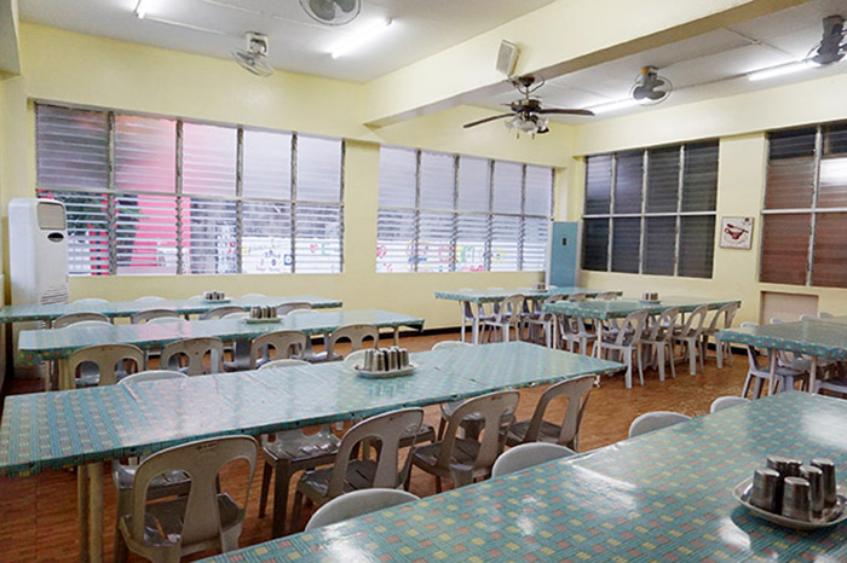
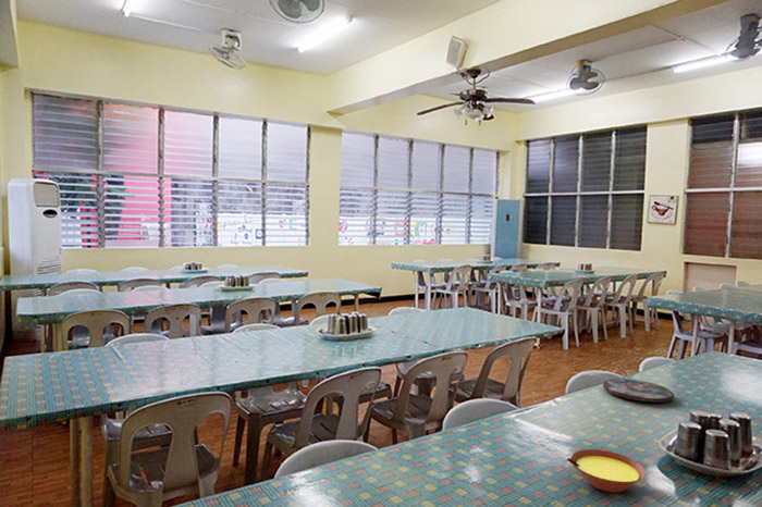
+ plate (637, 389)
+ soup bowl (603, 472)
